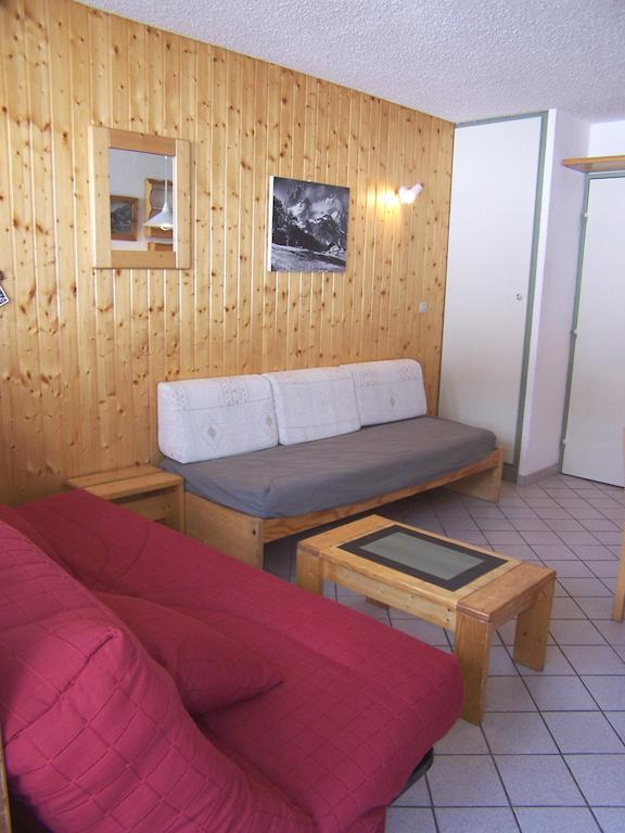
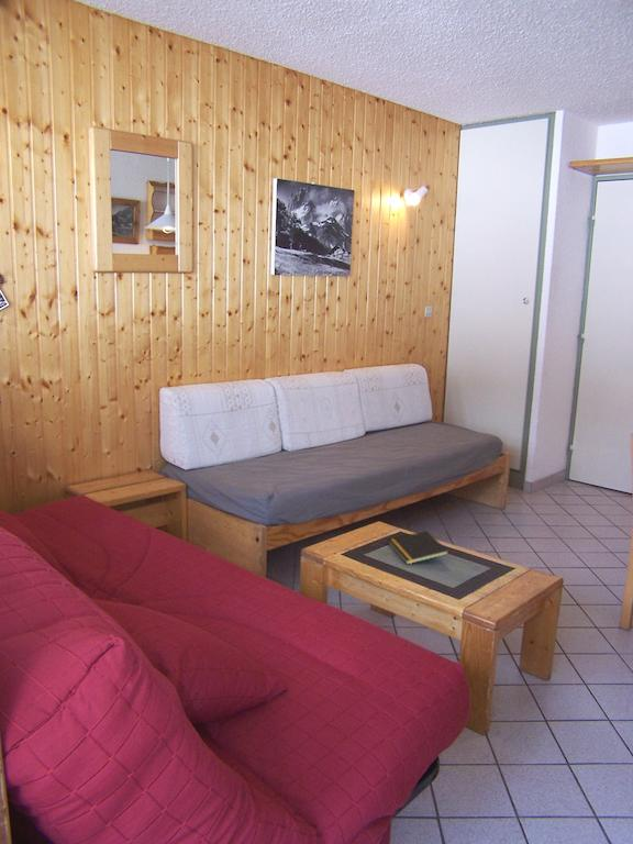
+ notepad (417, 546)
